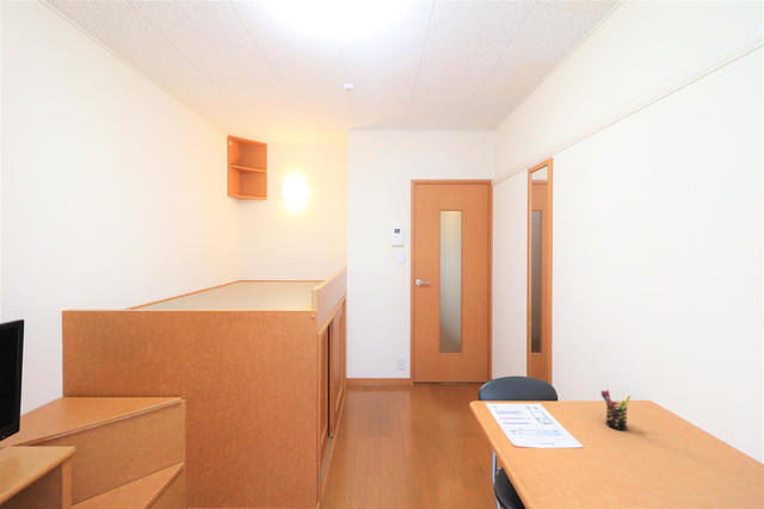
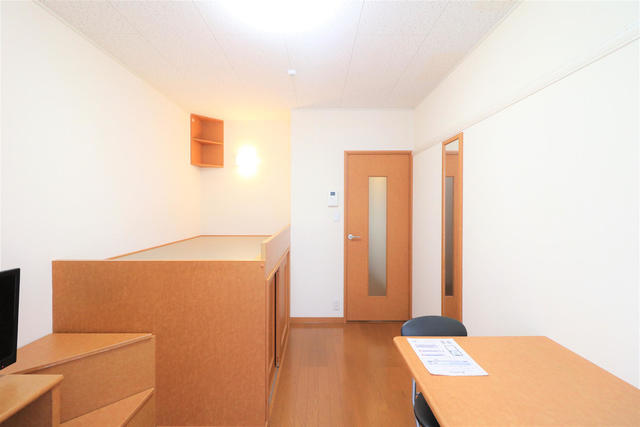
- pen holder (616, 409)
